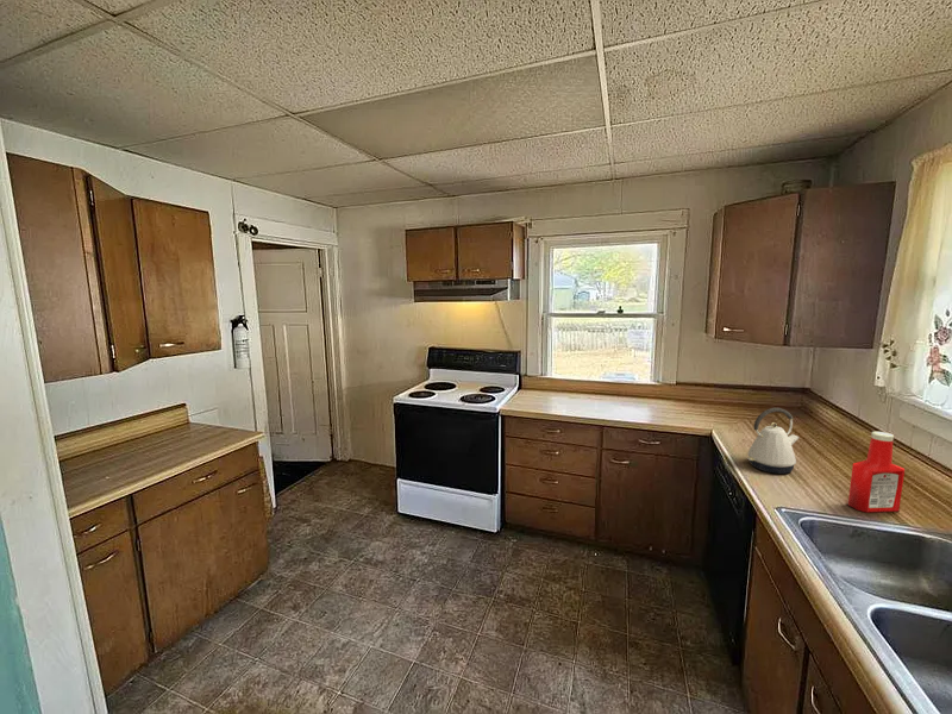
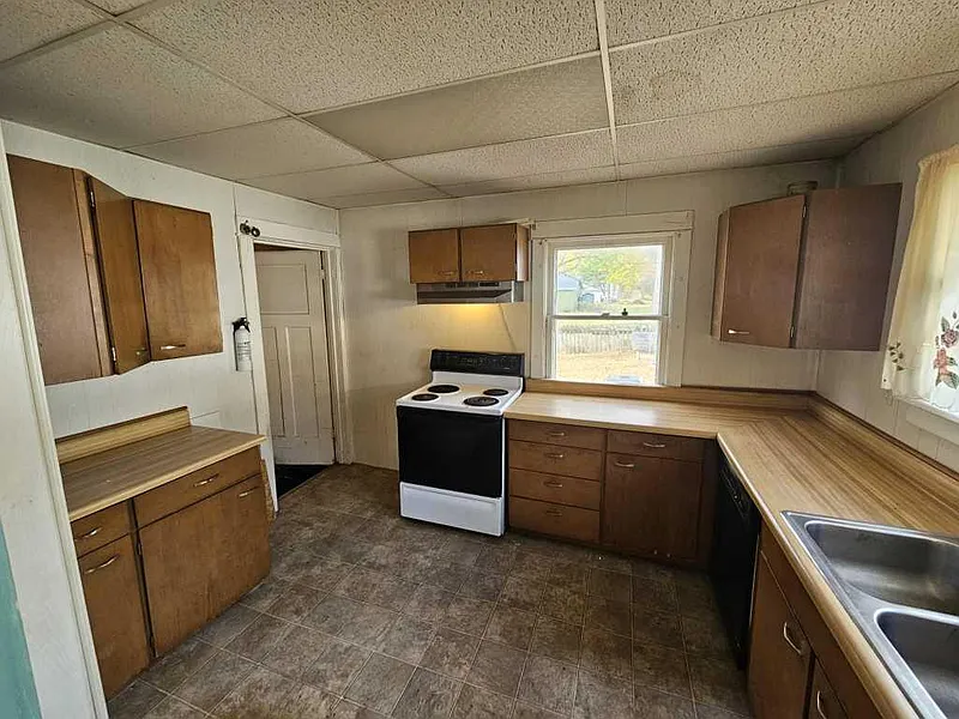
- kettle (774, 438)
- soap bottle (877, 470)
